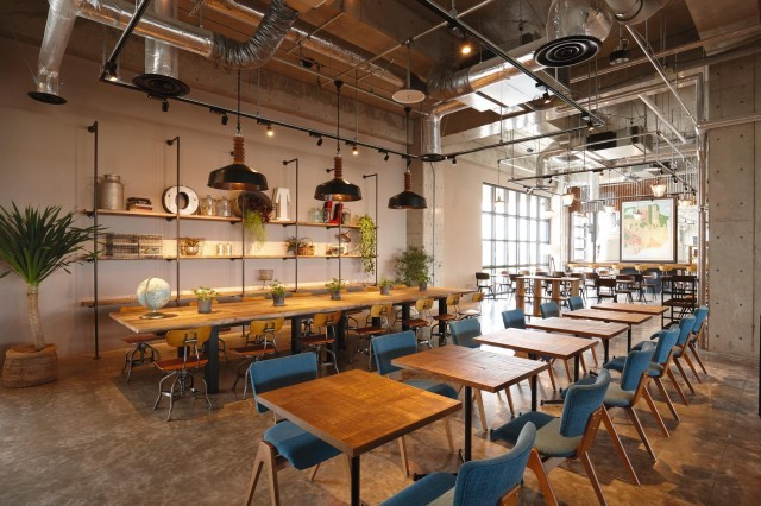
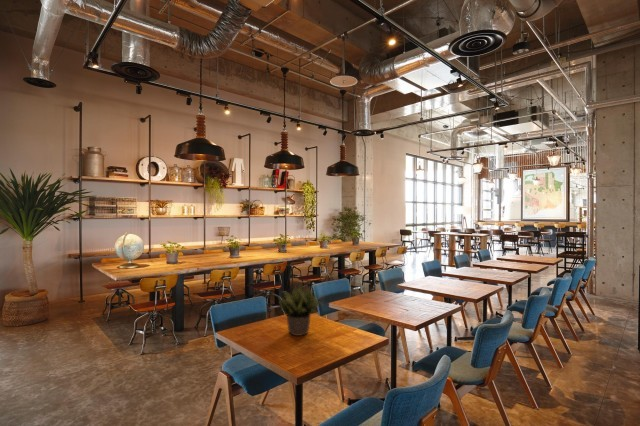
+ potted plant (304, 307)
